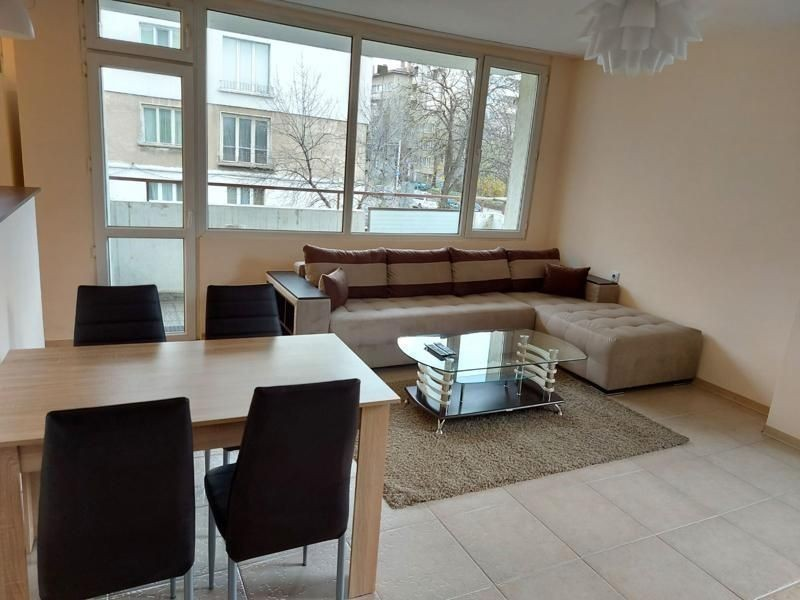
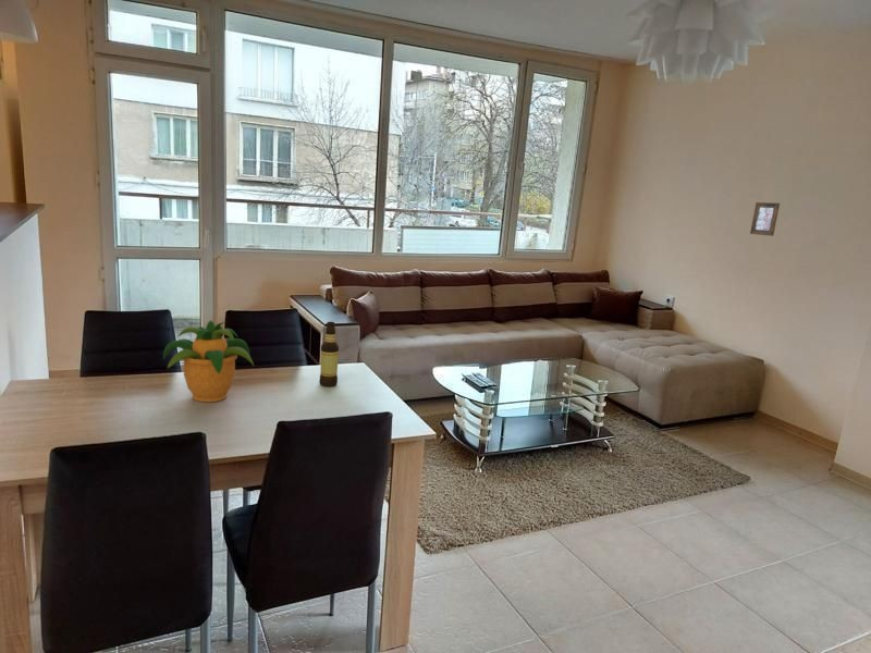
+ bottle (329, 353)
+ potted plant (210, 359)
+ picture frame (764, 219)
